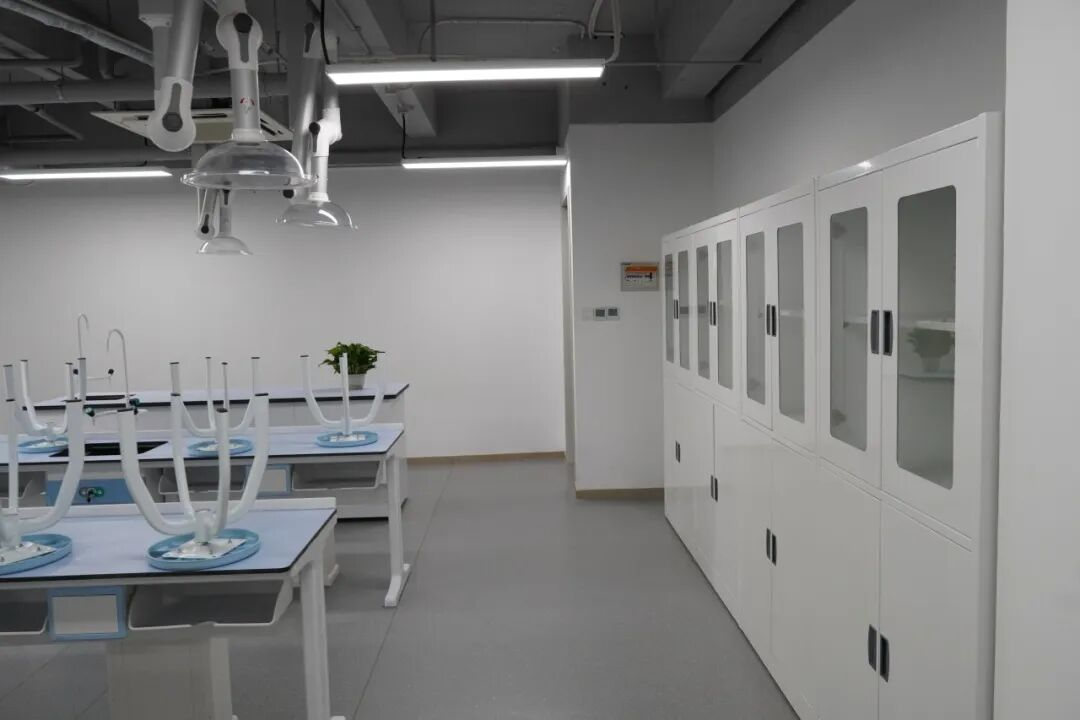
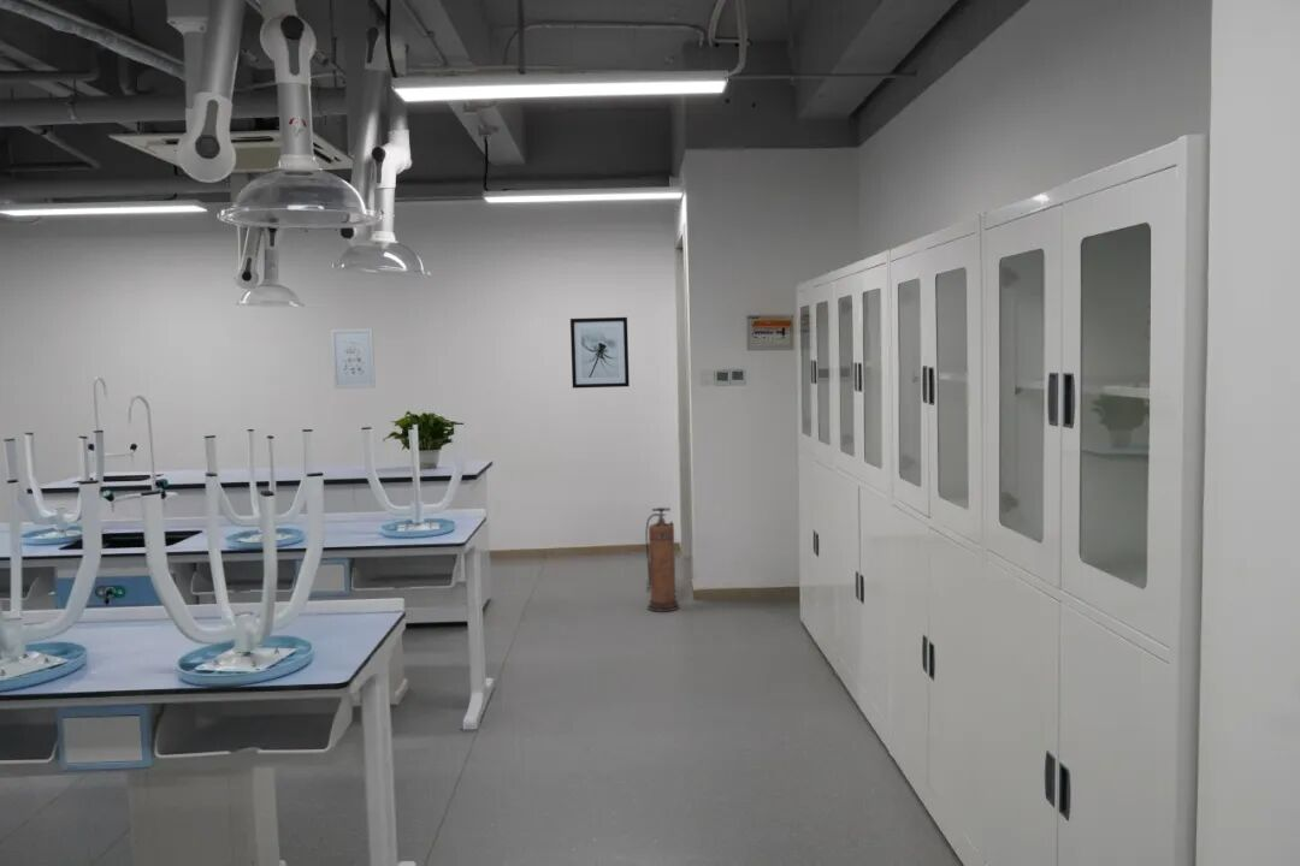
+ wall art (353, 358)
+ wall art (599, 352)
+ fire extinguisher (661, 557)
